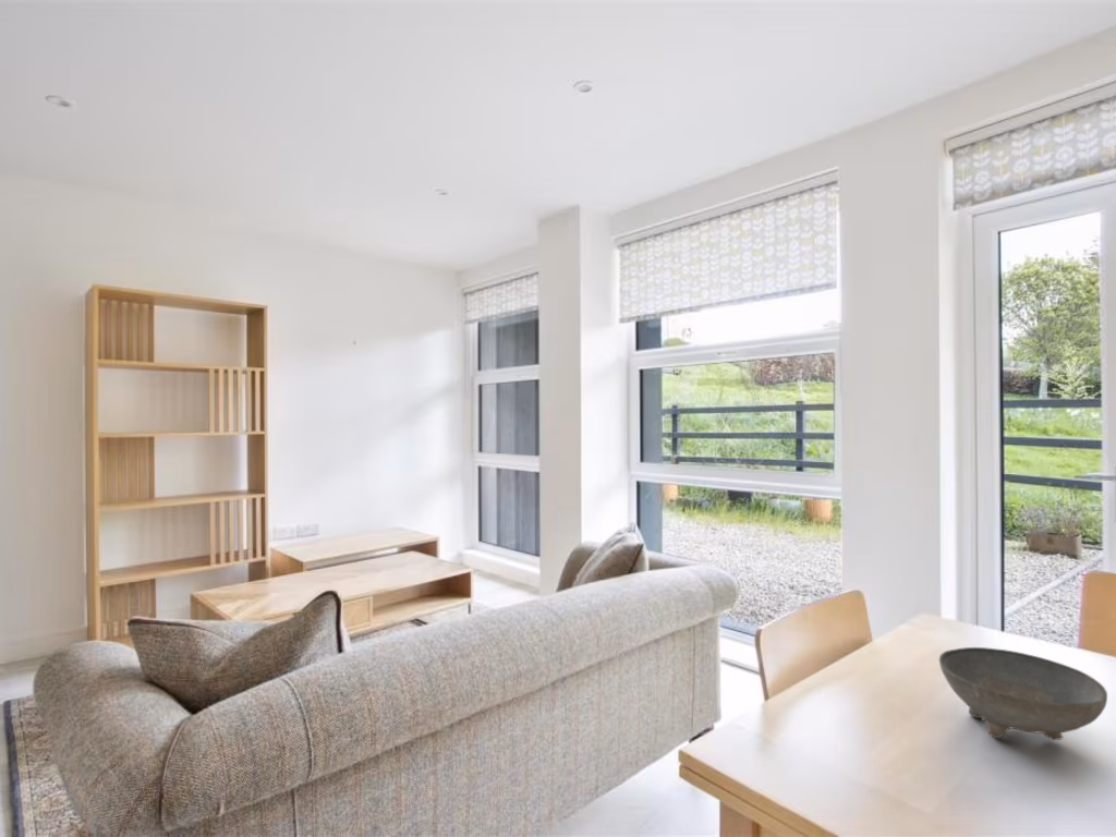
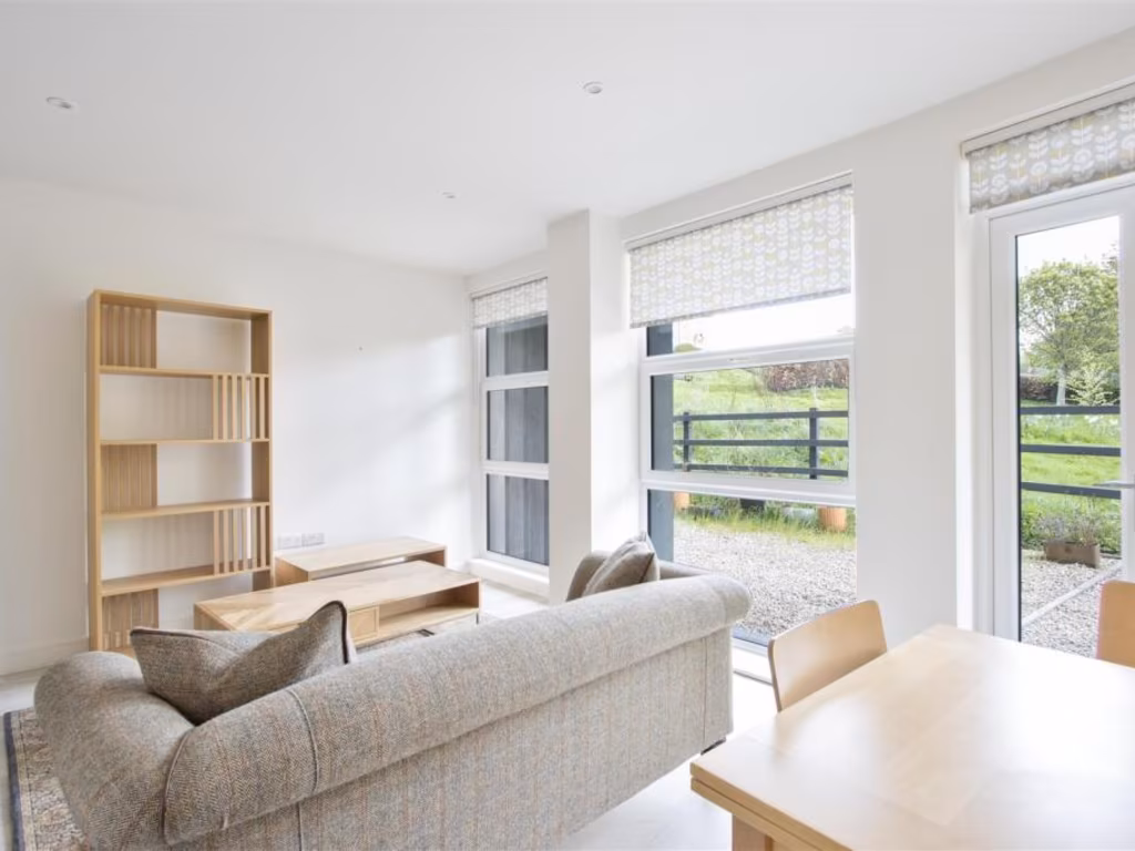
- bowl (1018, 701)
